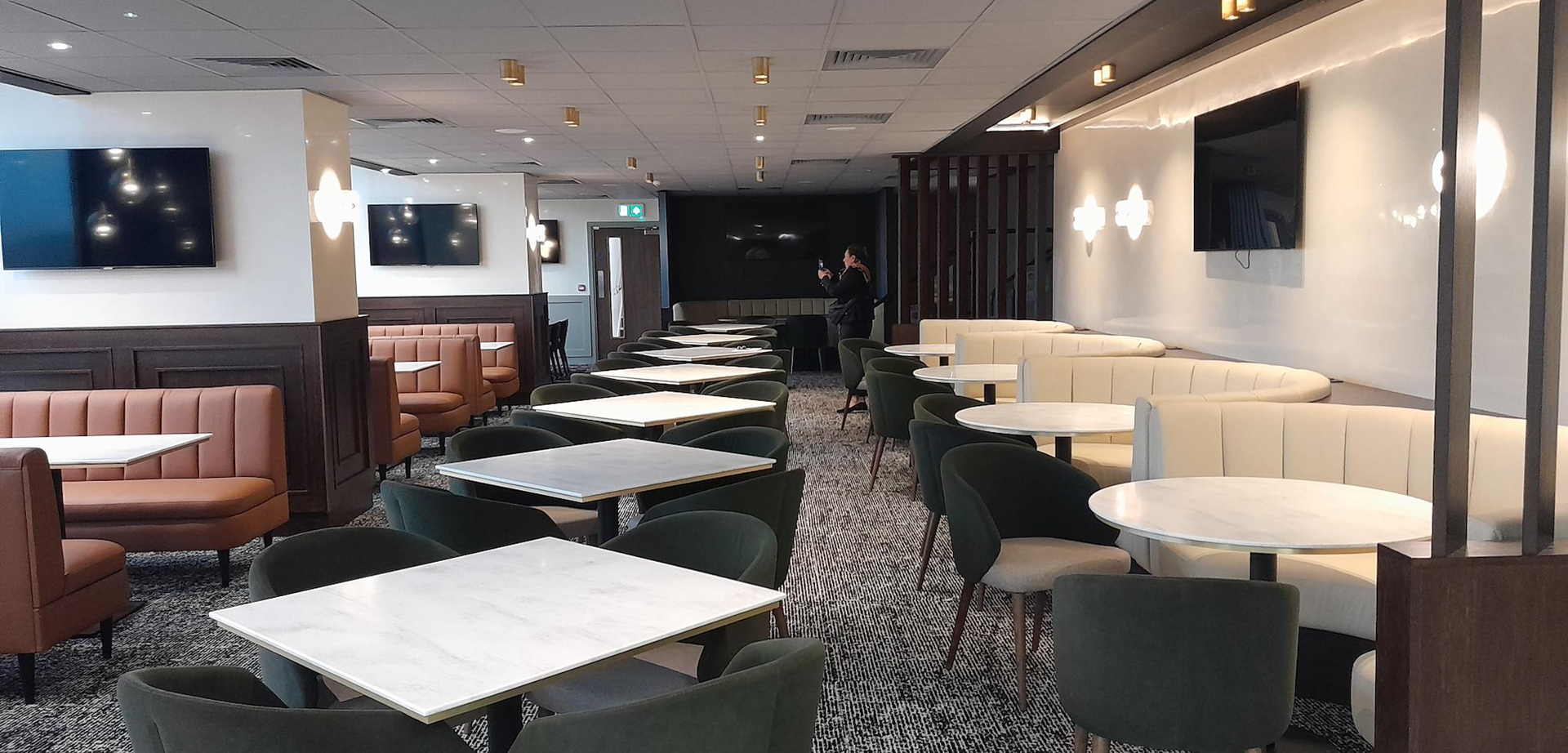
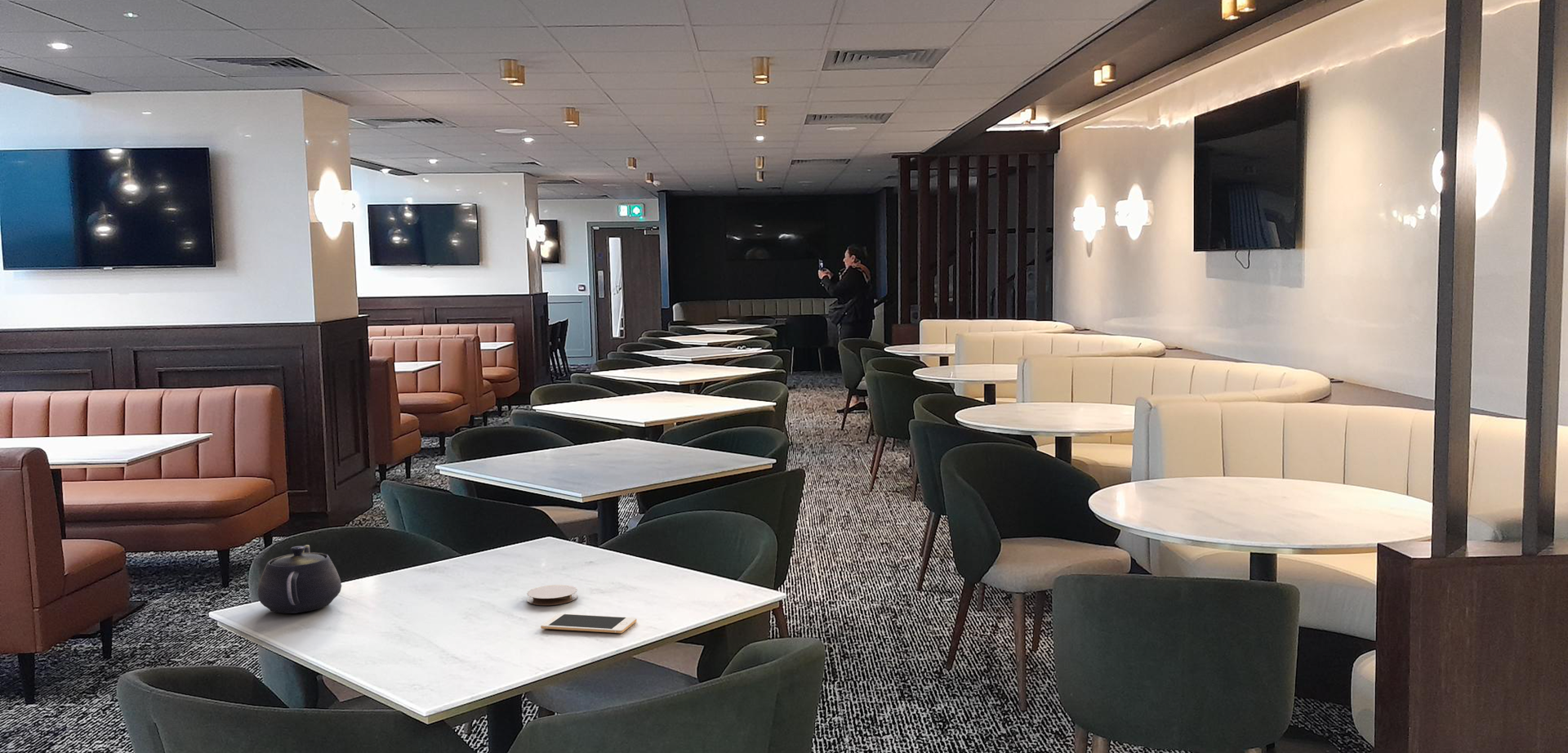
+ teapot (300, 575)
+ coaster (552, 595)
+ cell phone (589, 623)
